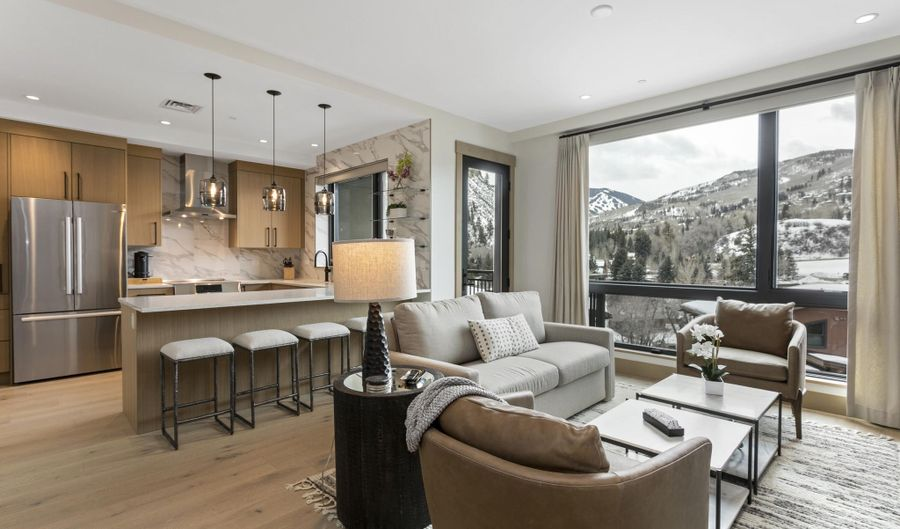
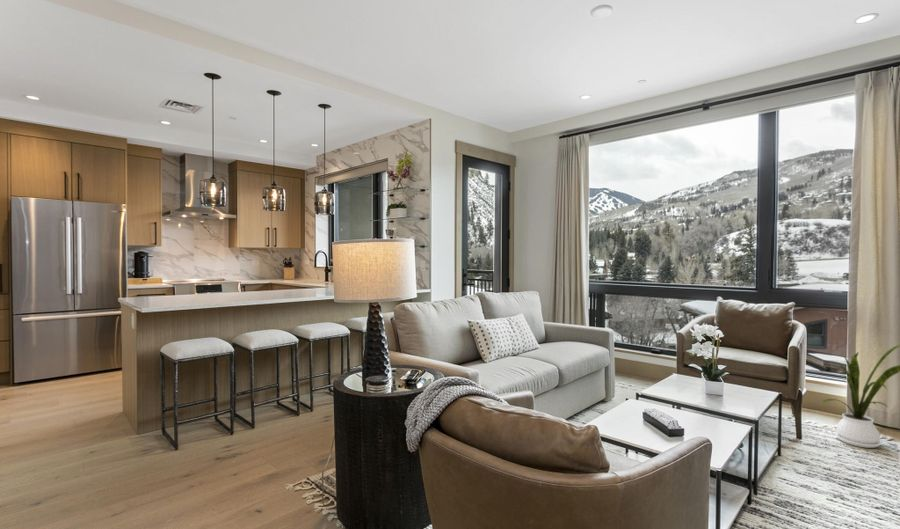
+ house plant (864, 392)
